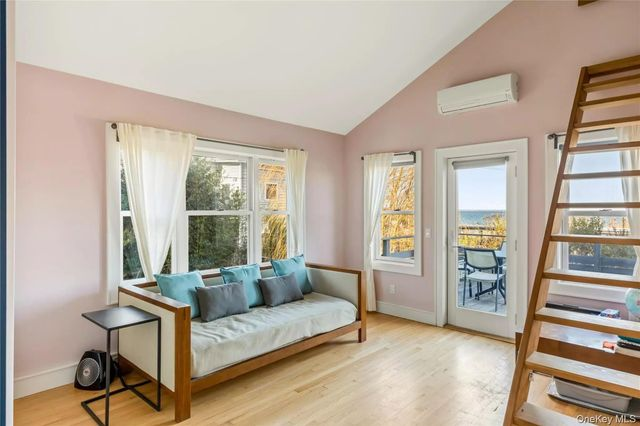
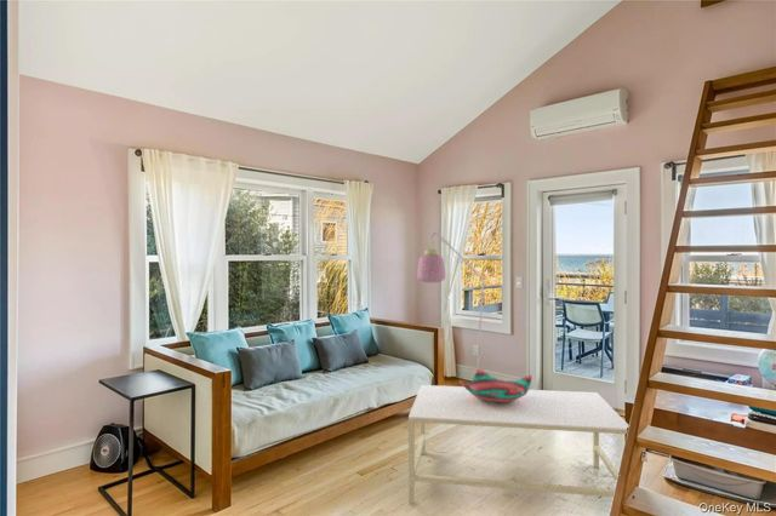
+ coffee table (510, 426)
+ floor lamp (479, 321)
+ decorative bowl (496, 388)
